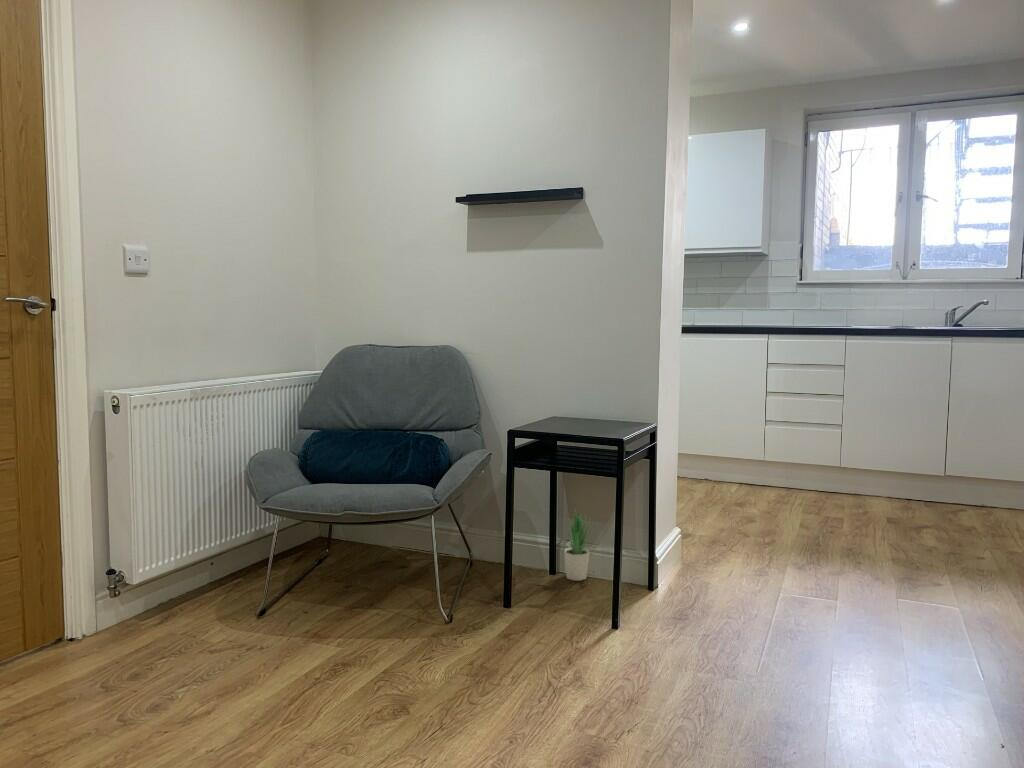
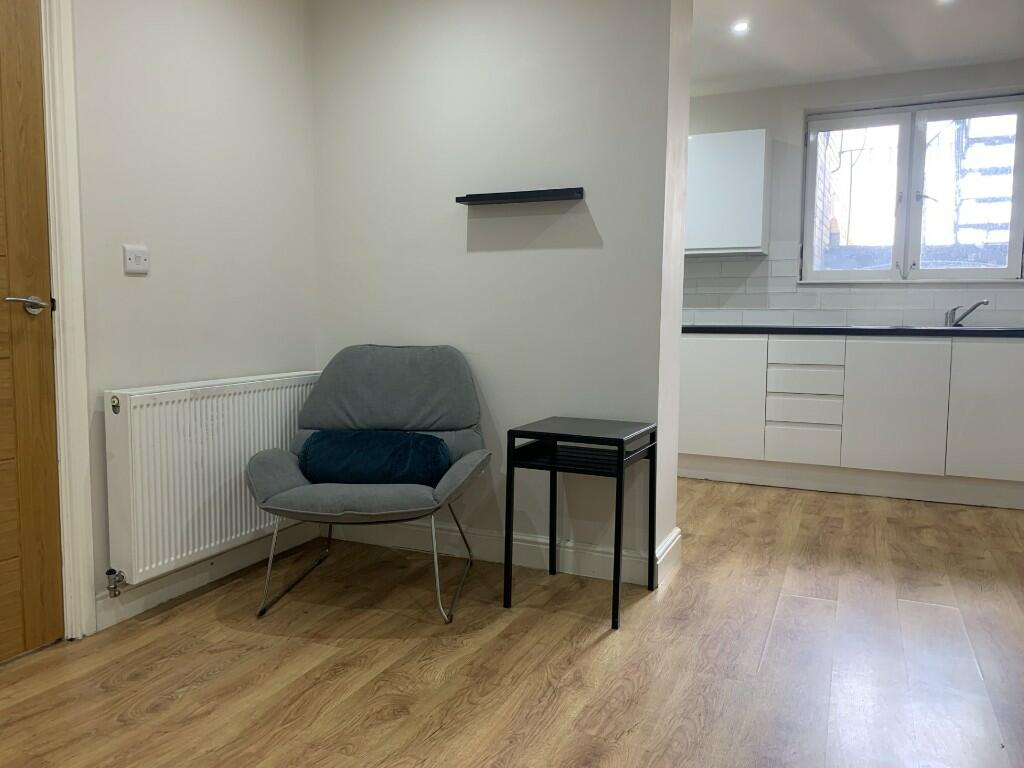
- potted plant (579, 540)
